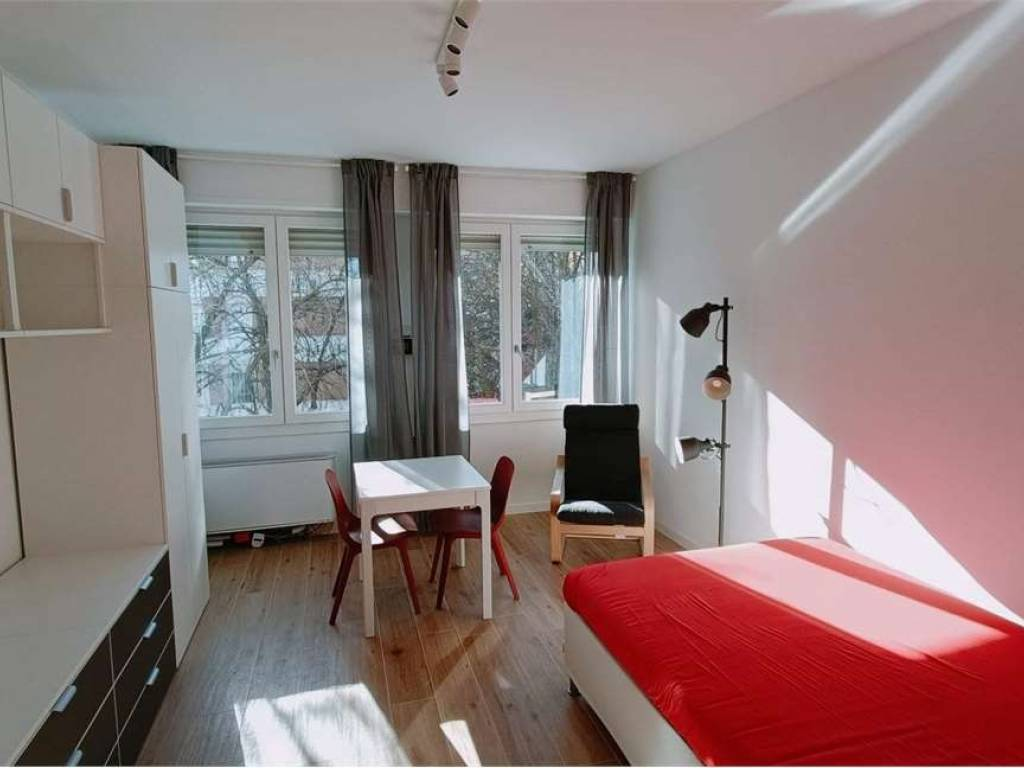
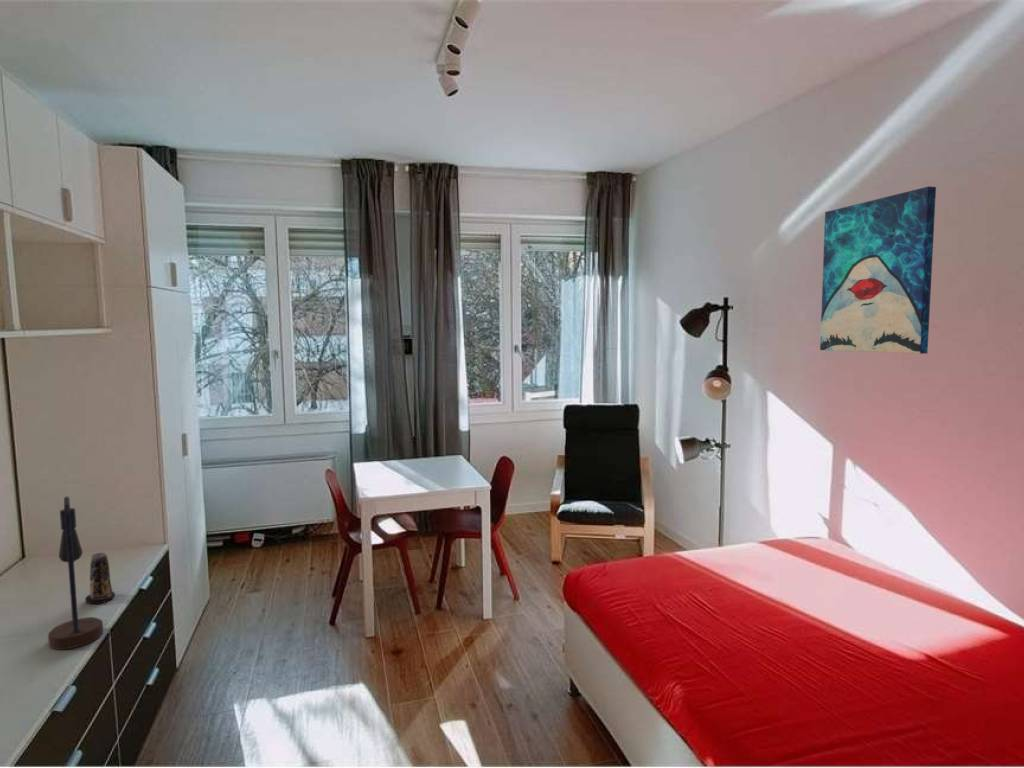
+ wall art (872, 276)
+ table lamp (71, 567)
+ candle (98, 577)
